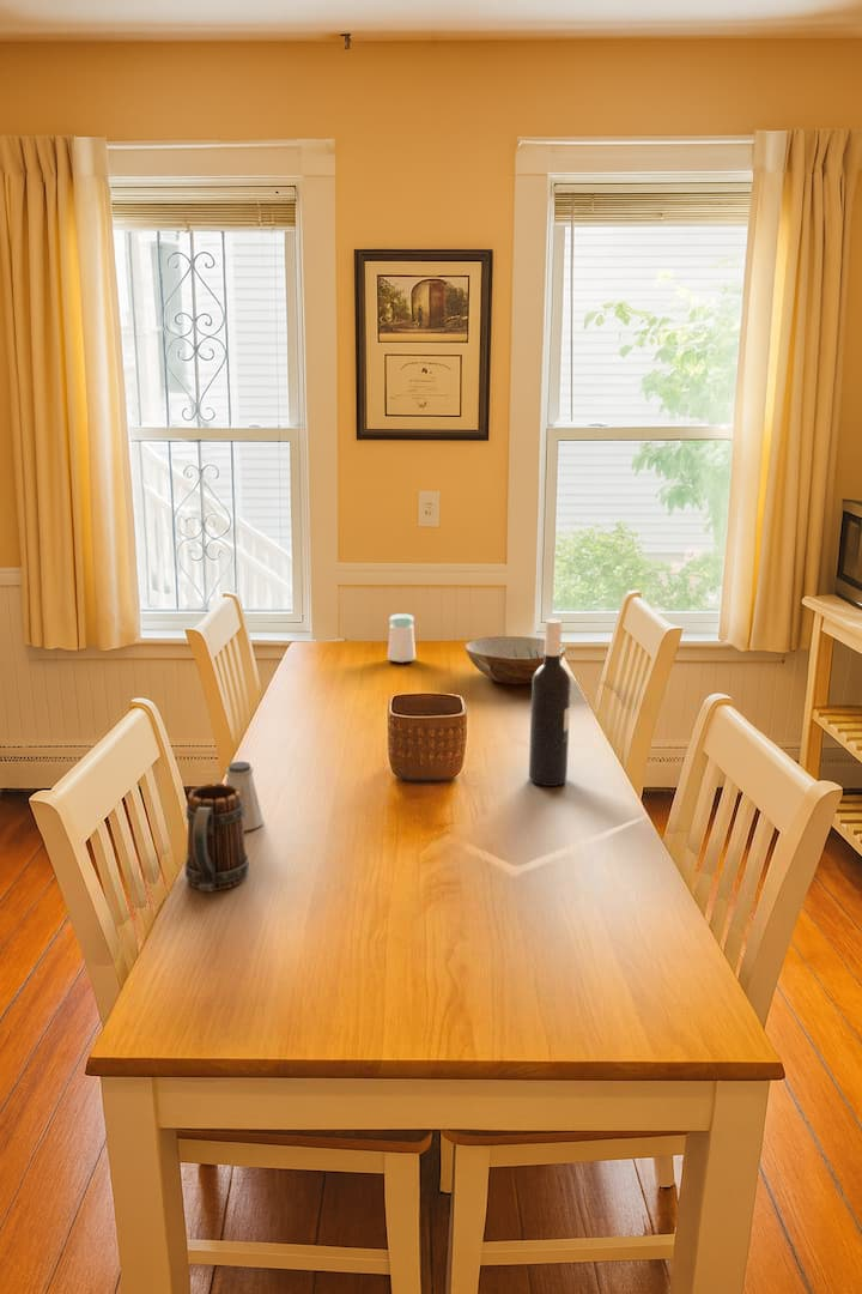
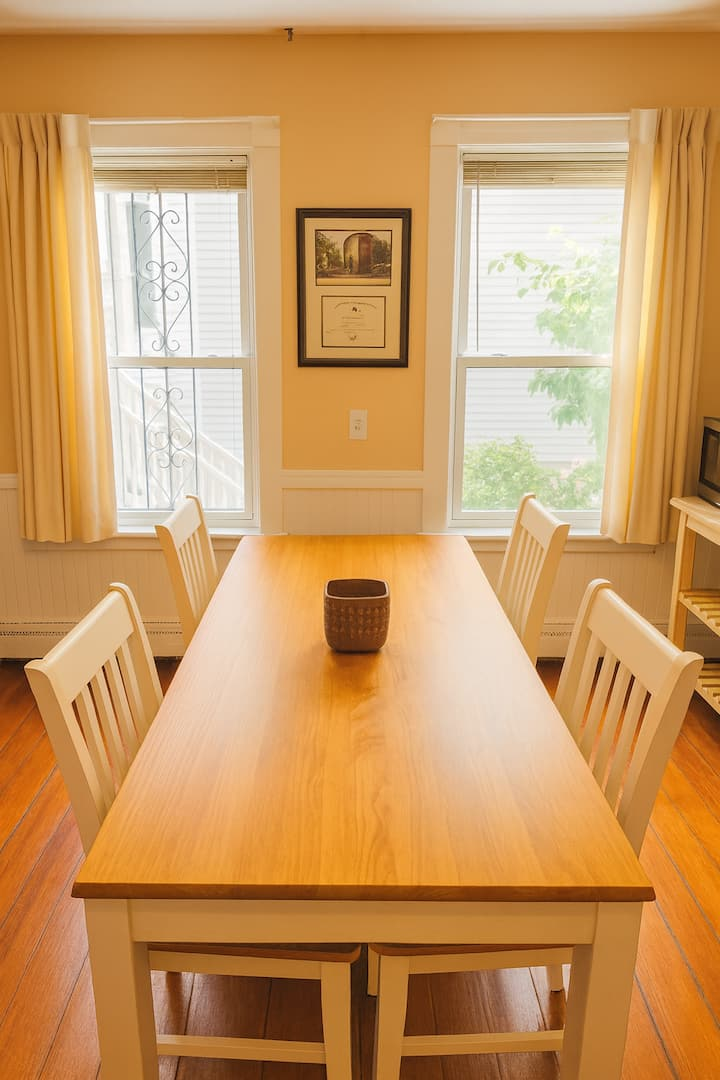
- salt shaker (401, 637)
- saltshaker (239, 793)
- bowl (514, 663)
- wine bottle (550, 701)
- mug (212, 840)
